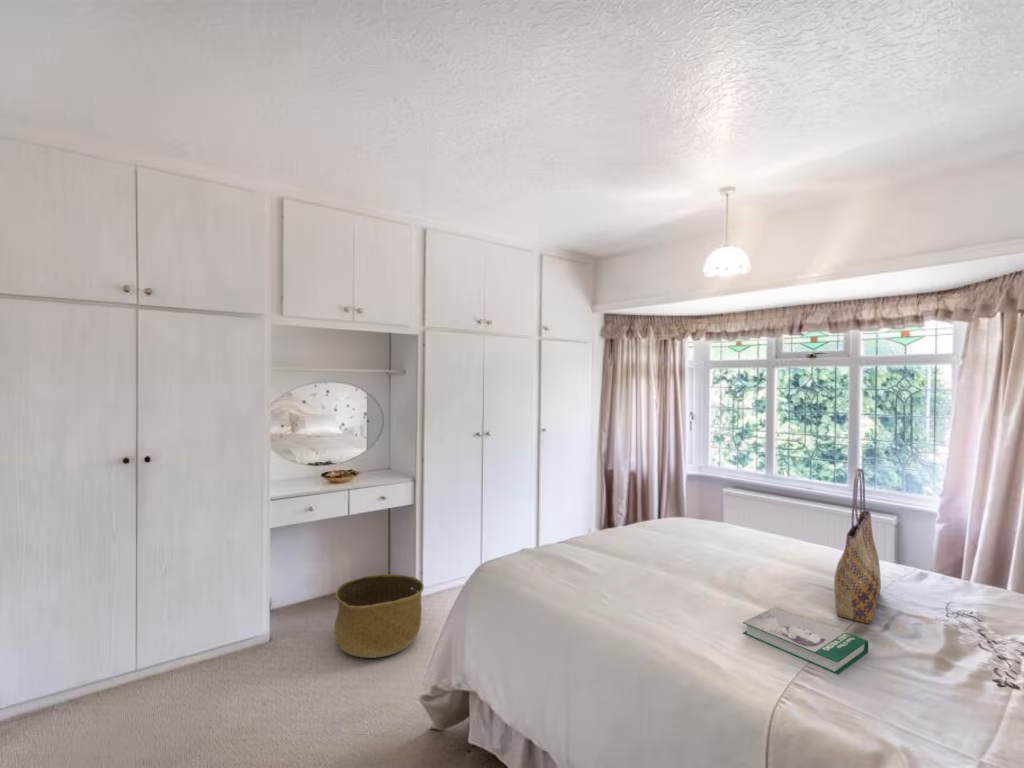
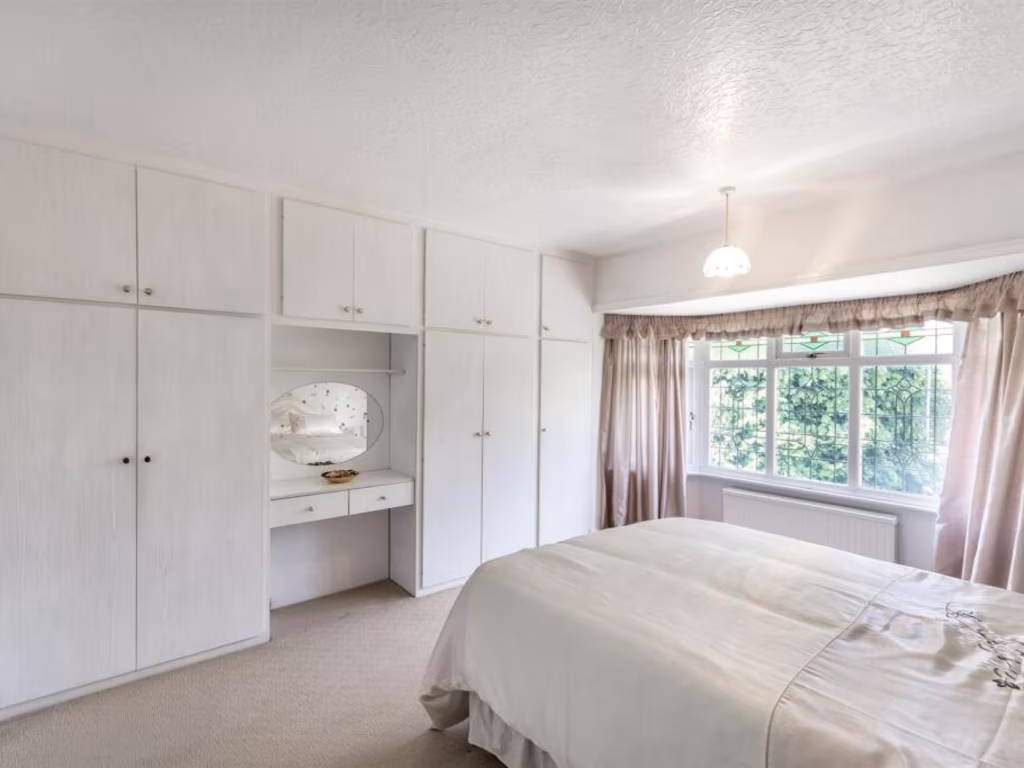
- basket (379, 614)
- book (803, 636)
- tote bag (860, 535)
